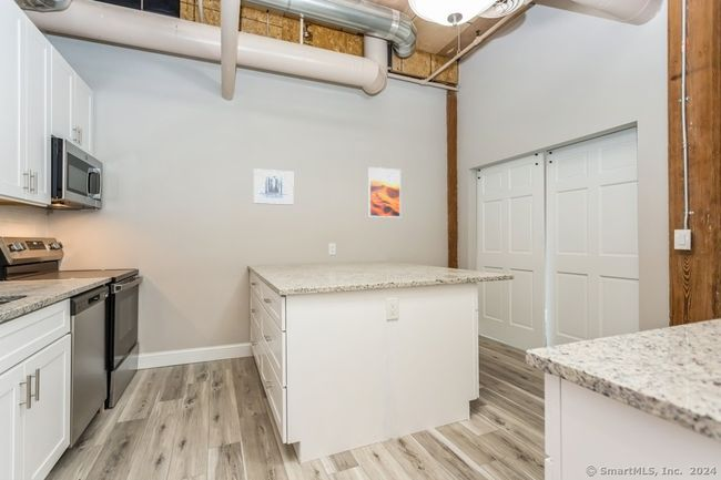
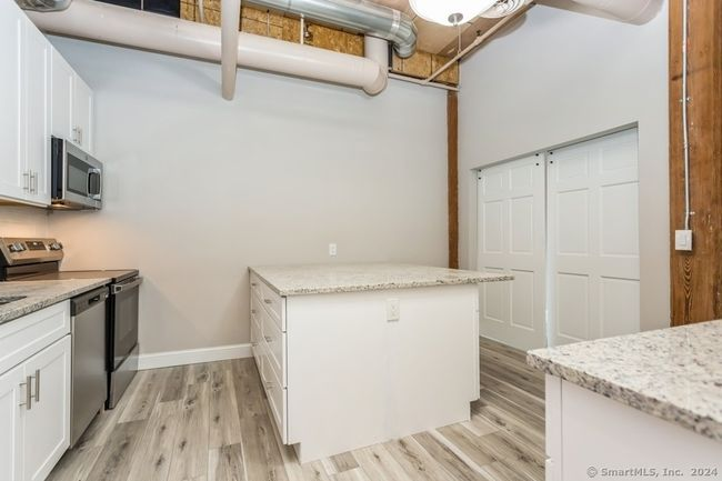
- wall art (273, 186)
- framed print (384, 192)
